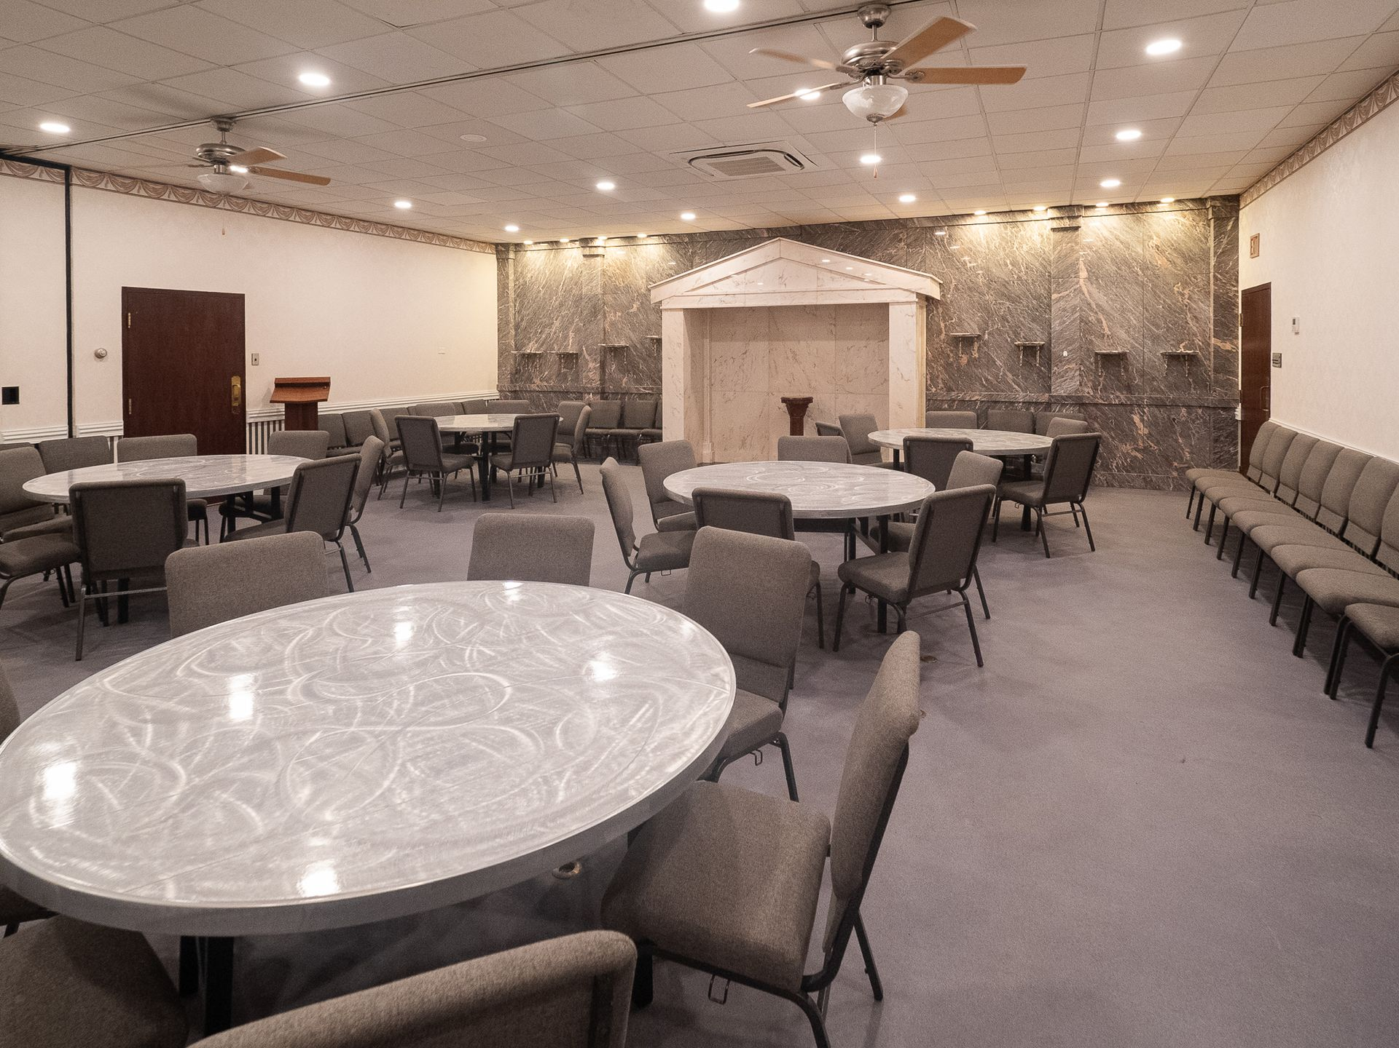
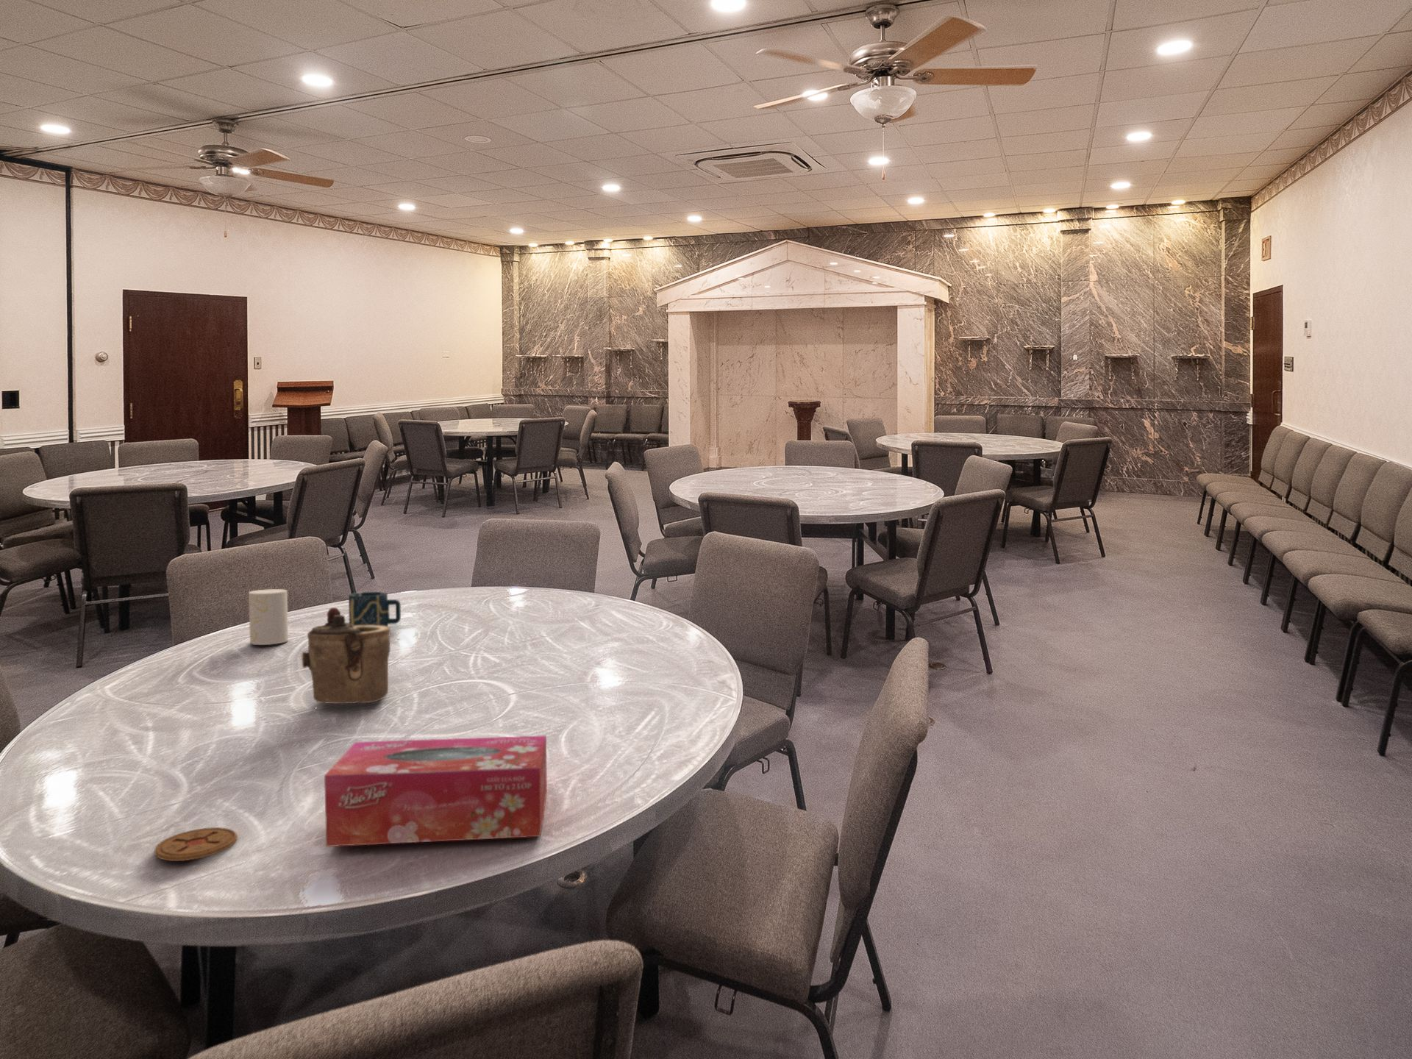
+ cup (268, 616)
+ coaster (197, 843)
+ teapot (347, 654)
+ tissue box (444, 786)
+ cup (375, 612)
